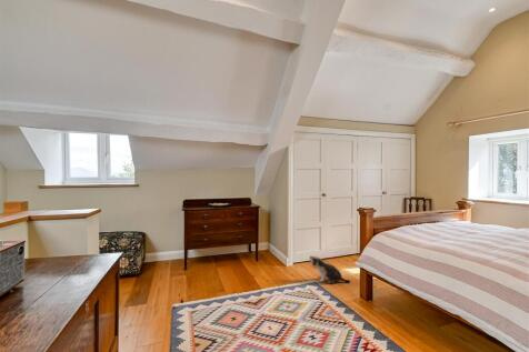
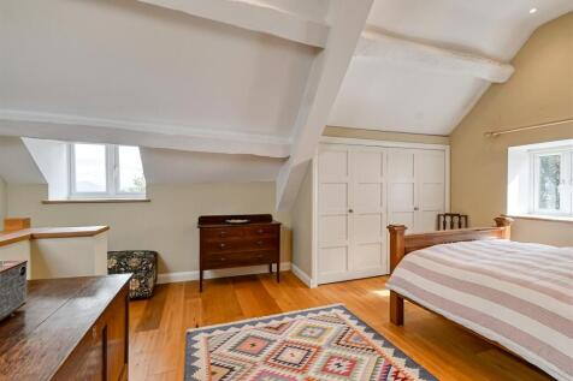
- plush toy (329, 269)
